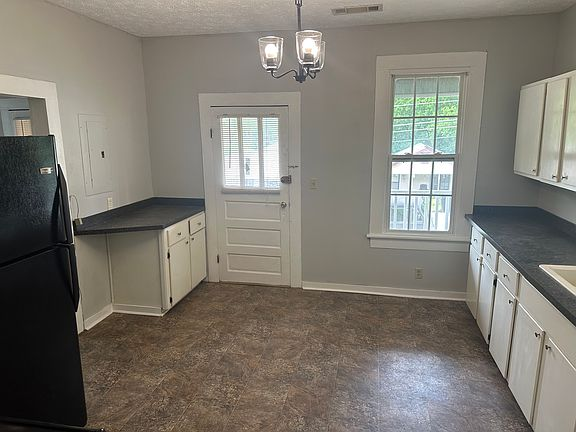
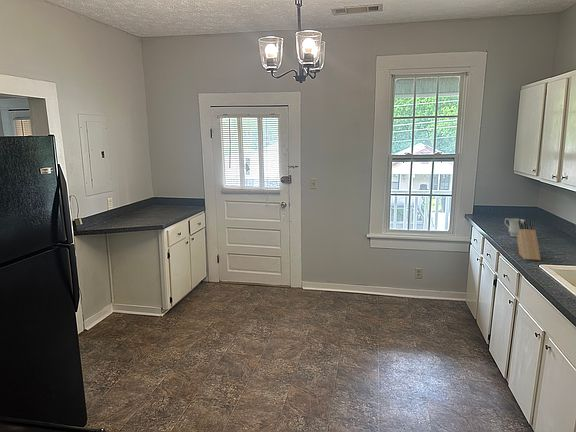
+ knife block (528, 238)
+ mug (513, 227)
